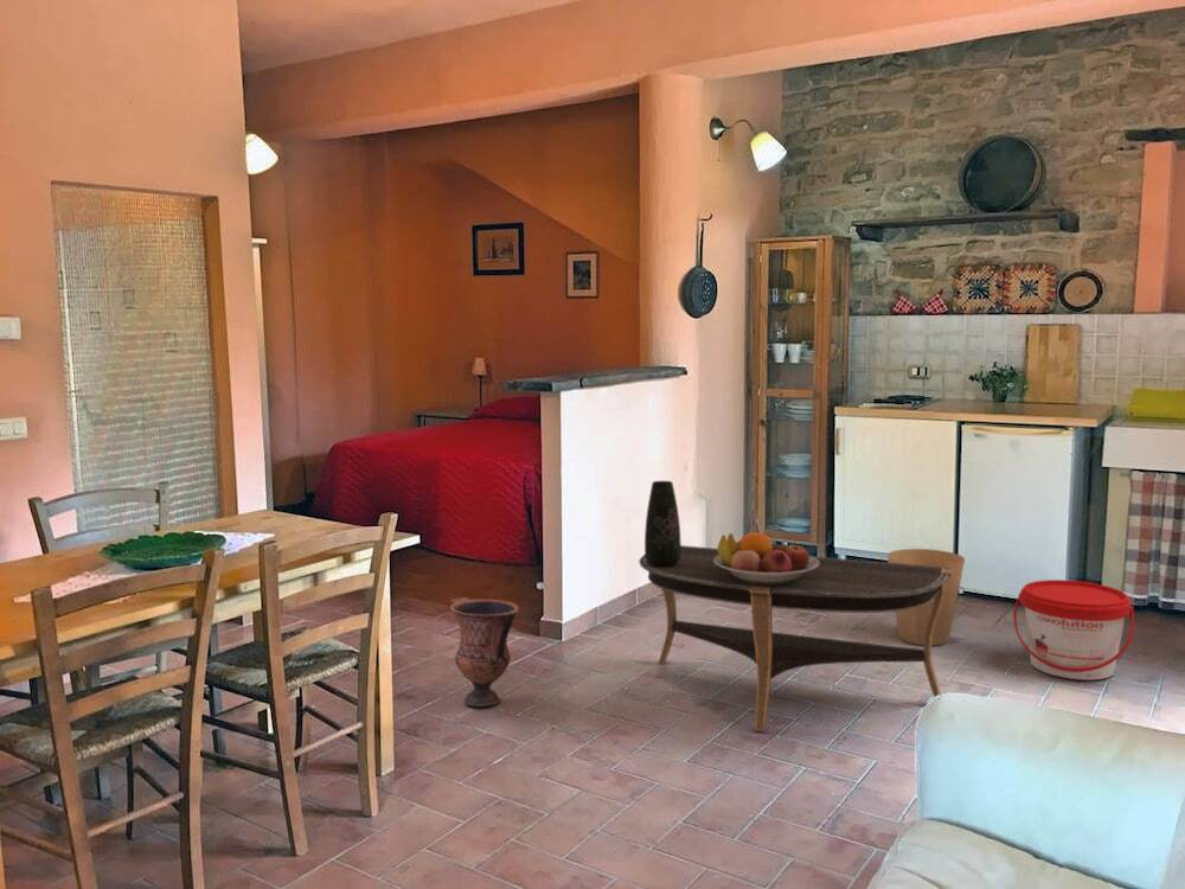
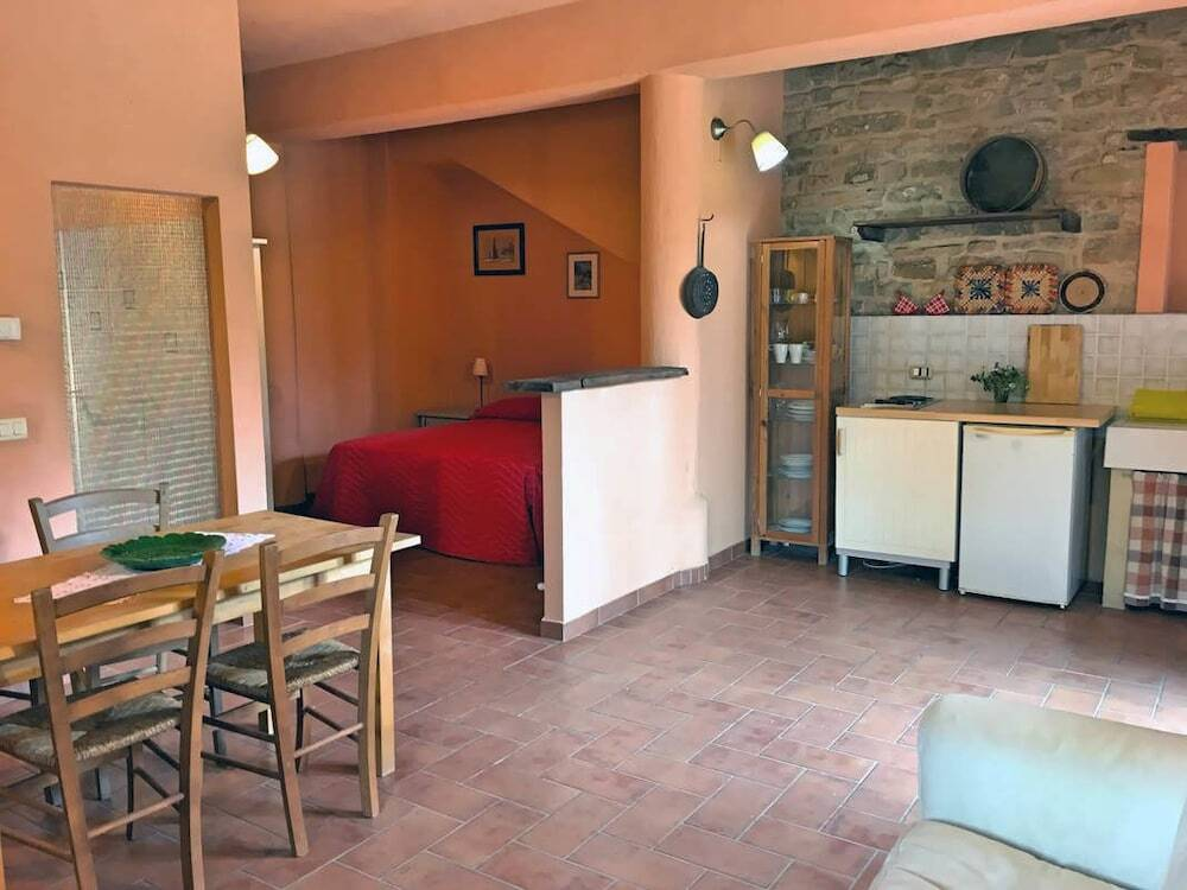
- coffee table (777, 638)
- vase (662, 523)
- vase (485, 652)
- trash can (928, 602)
- fruit bowl (766, 555)
- bucket (1072, 629)
